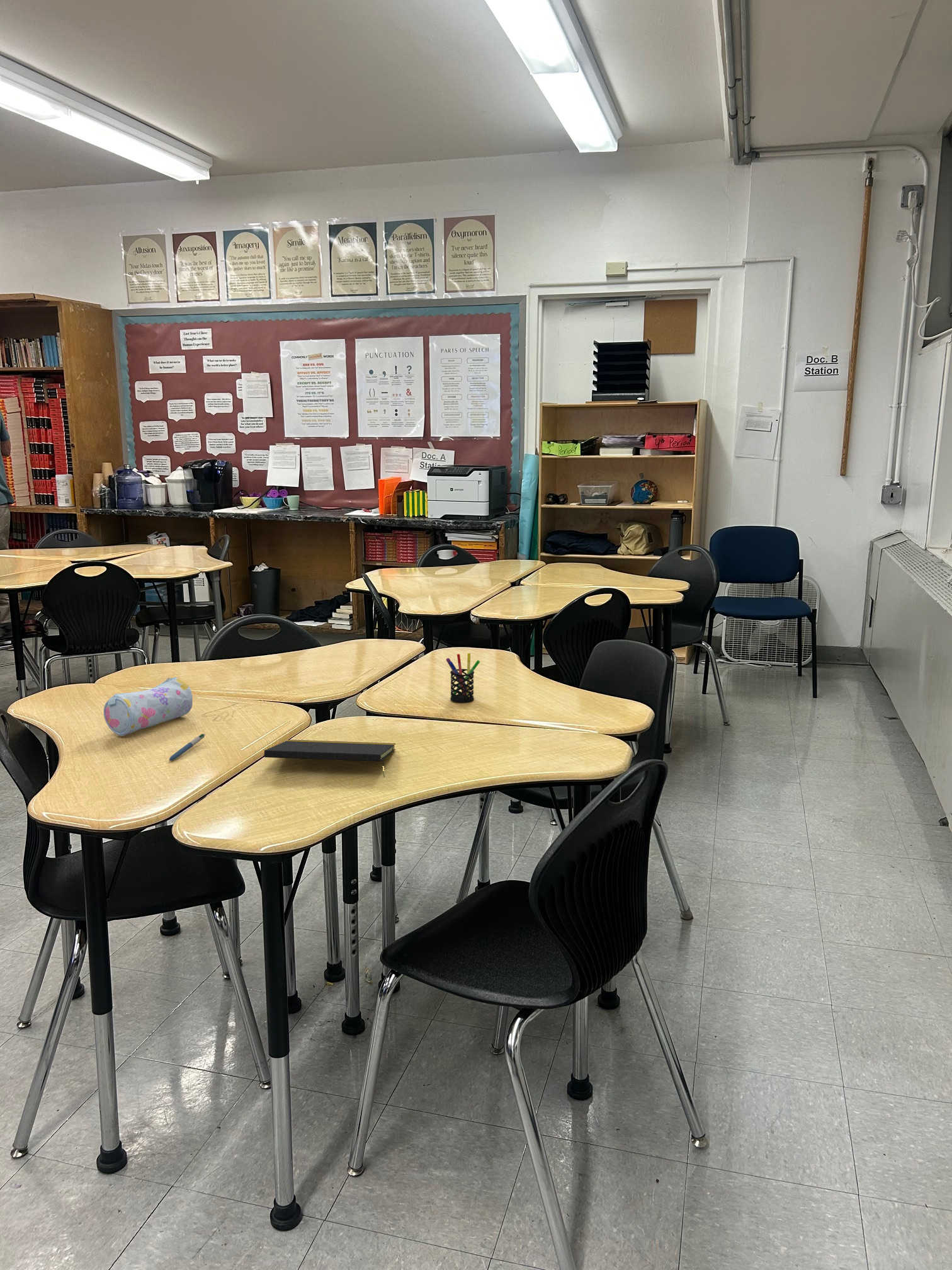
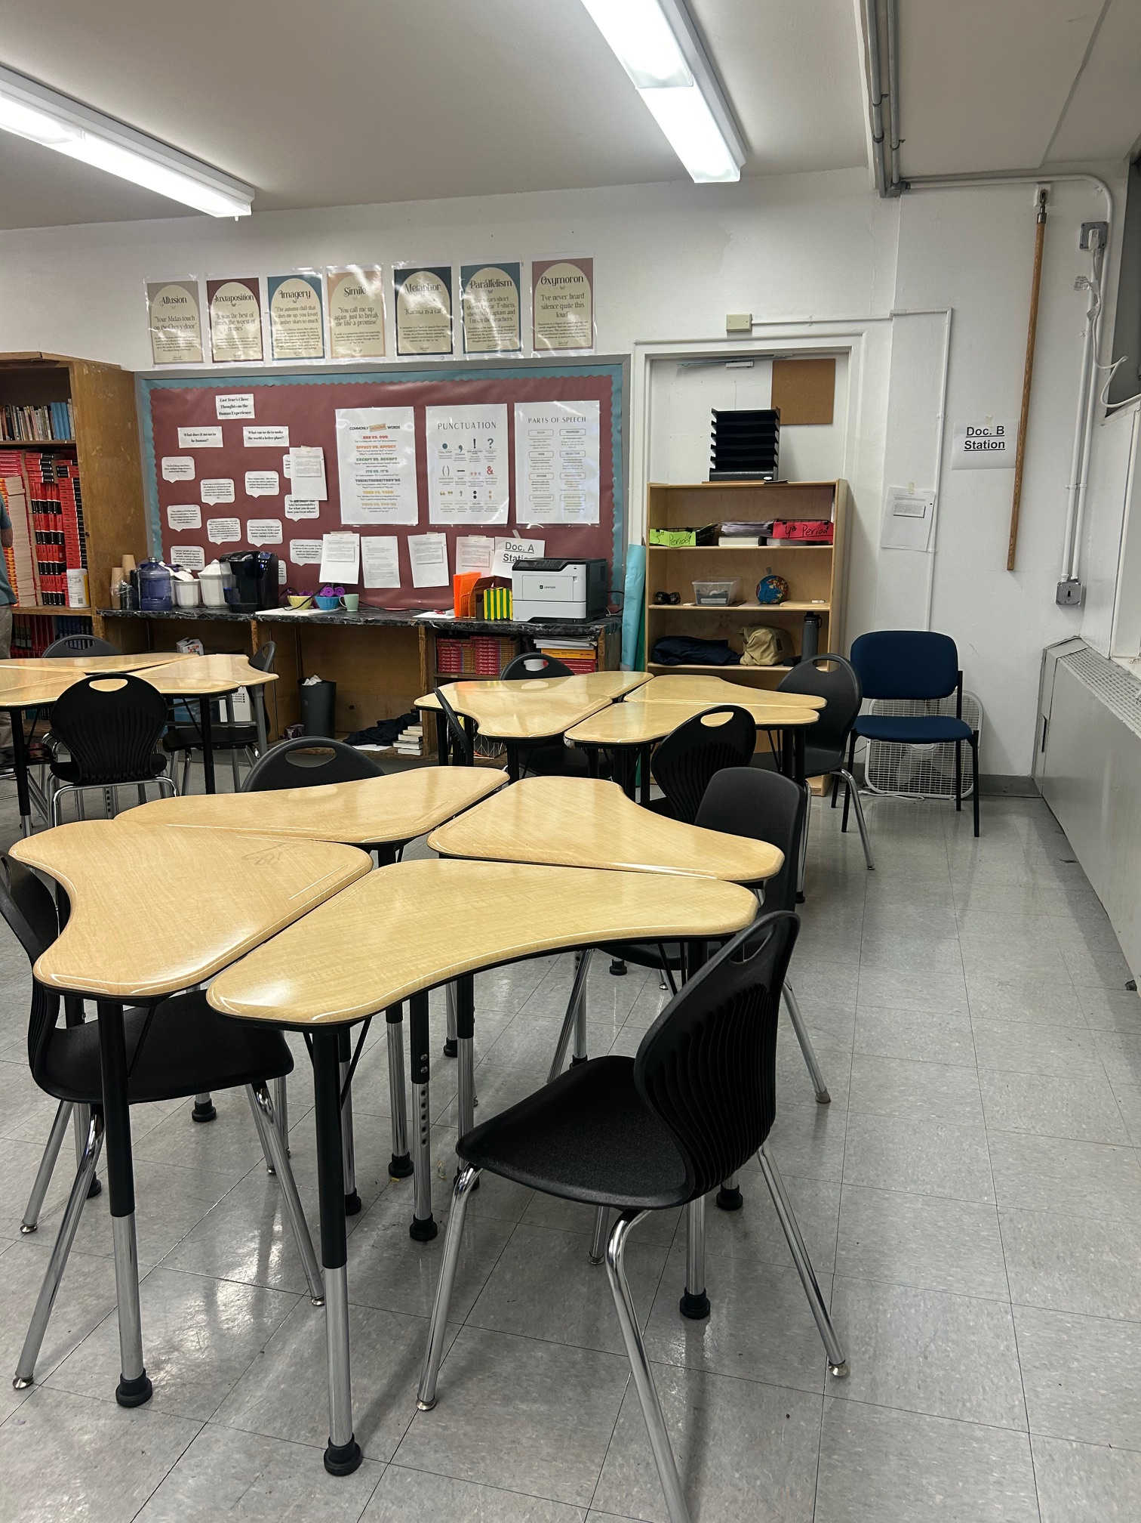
- notepad (332, 750)
- pencil case (150, 706)
- pen (186, 747)
- pen holder (464, 676)
